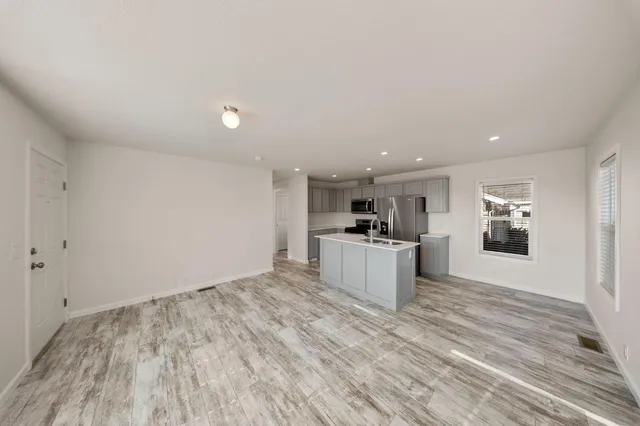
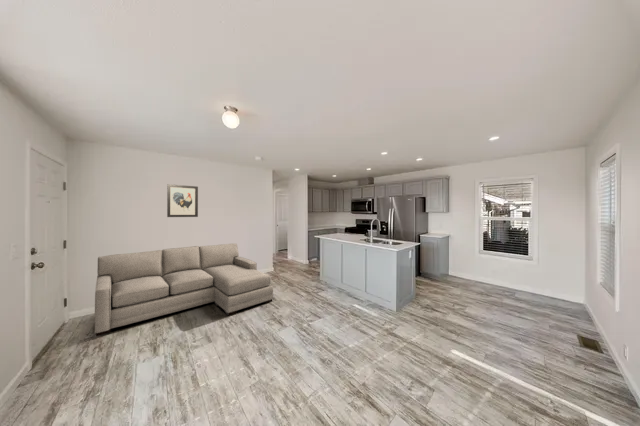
+ wall art (183, 201)
+ sofa (190, 279)
